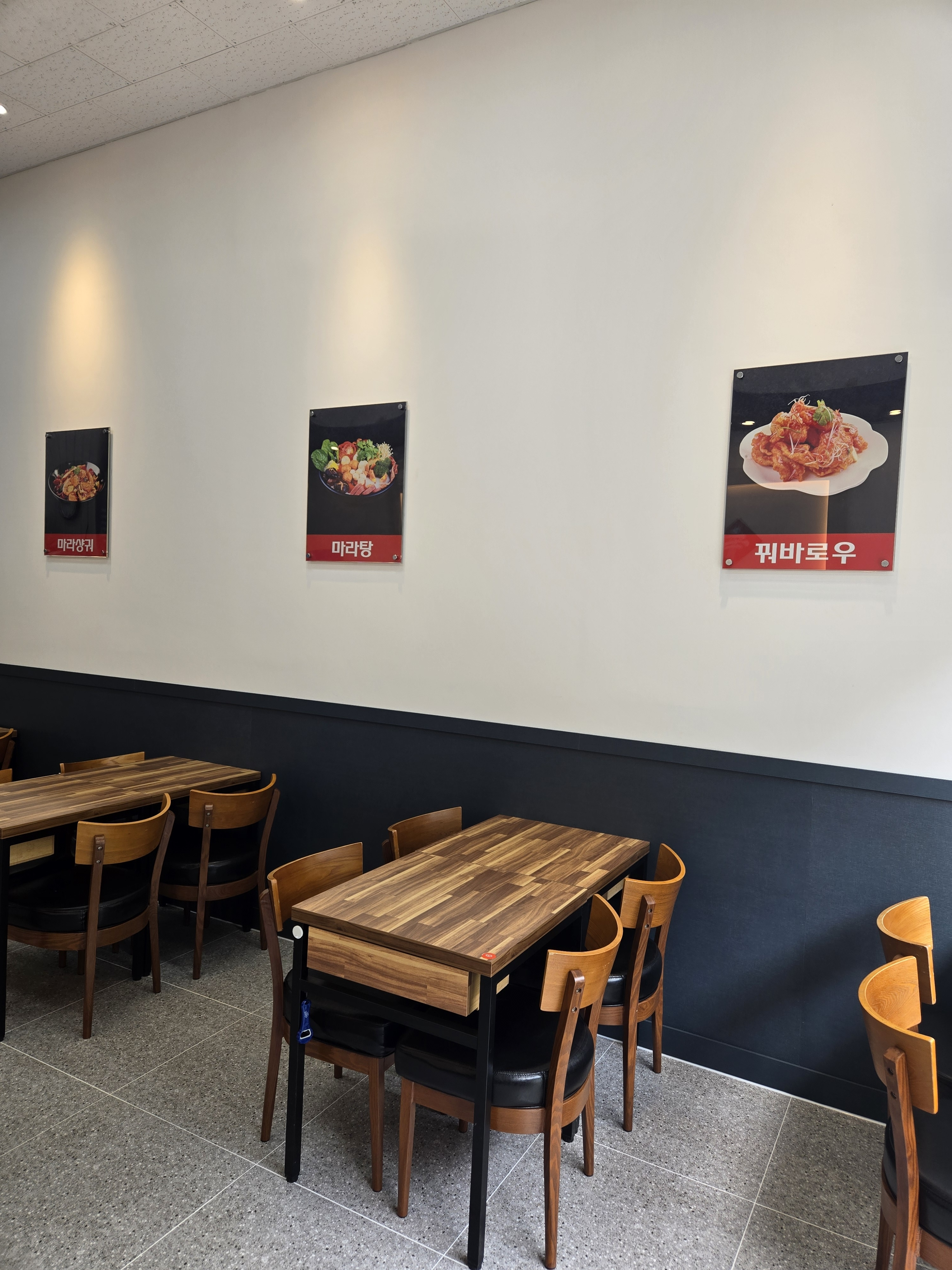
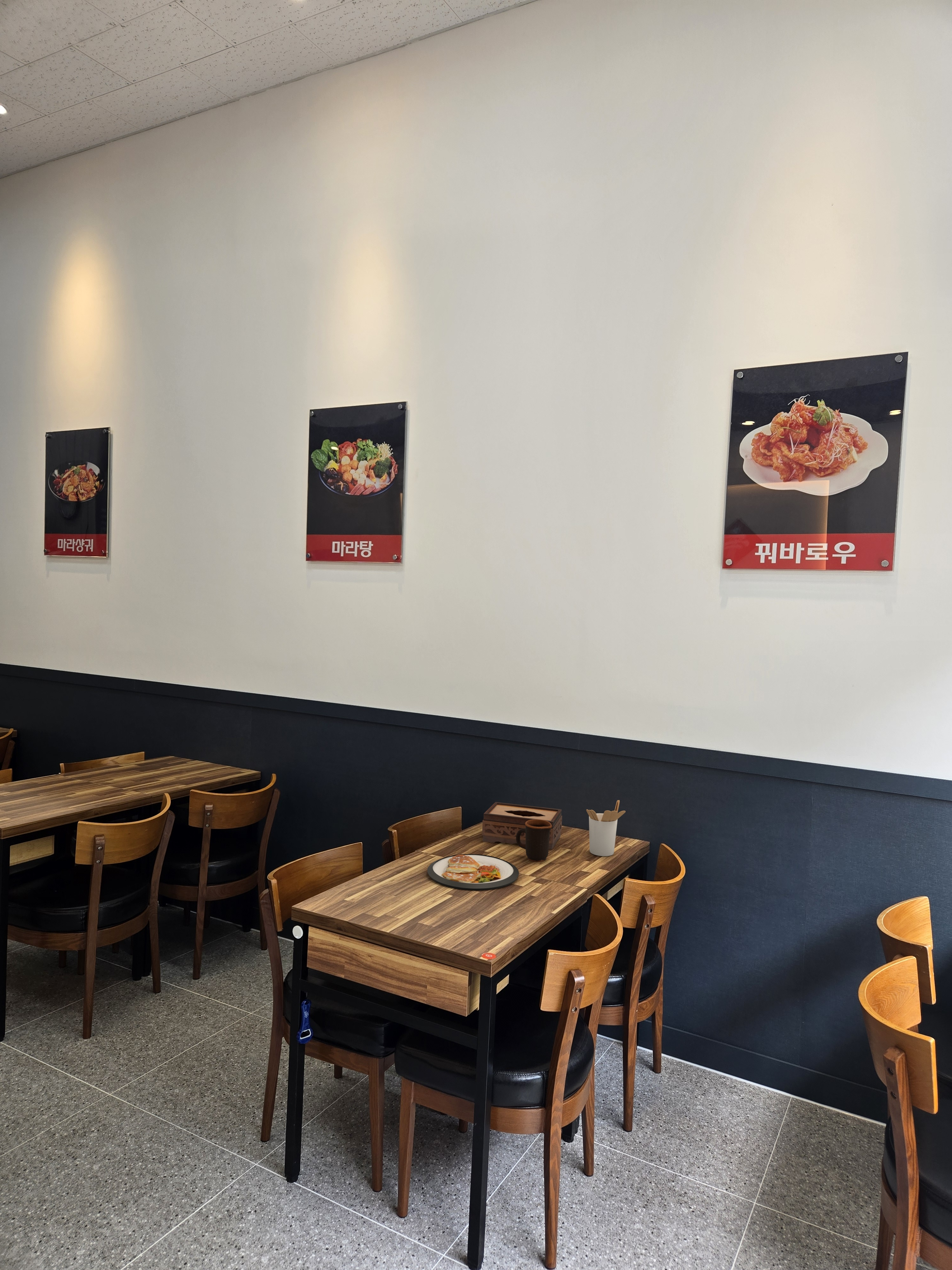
+ dish (473, 869)
+ mug (533, 839)
+ tissue box (523, 825)
+ utensil holder (606, 829)
